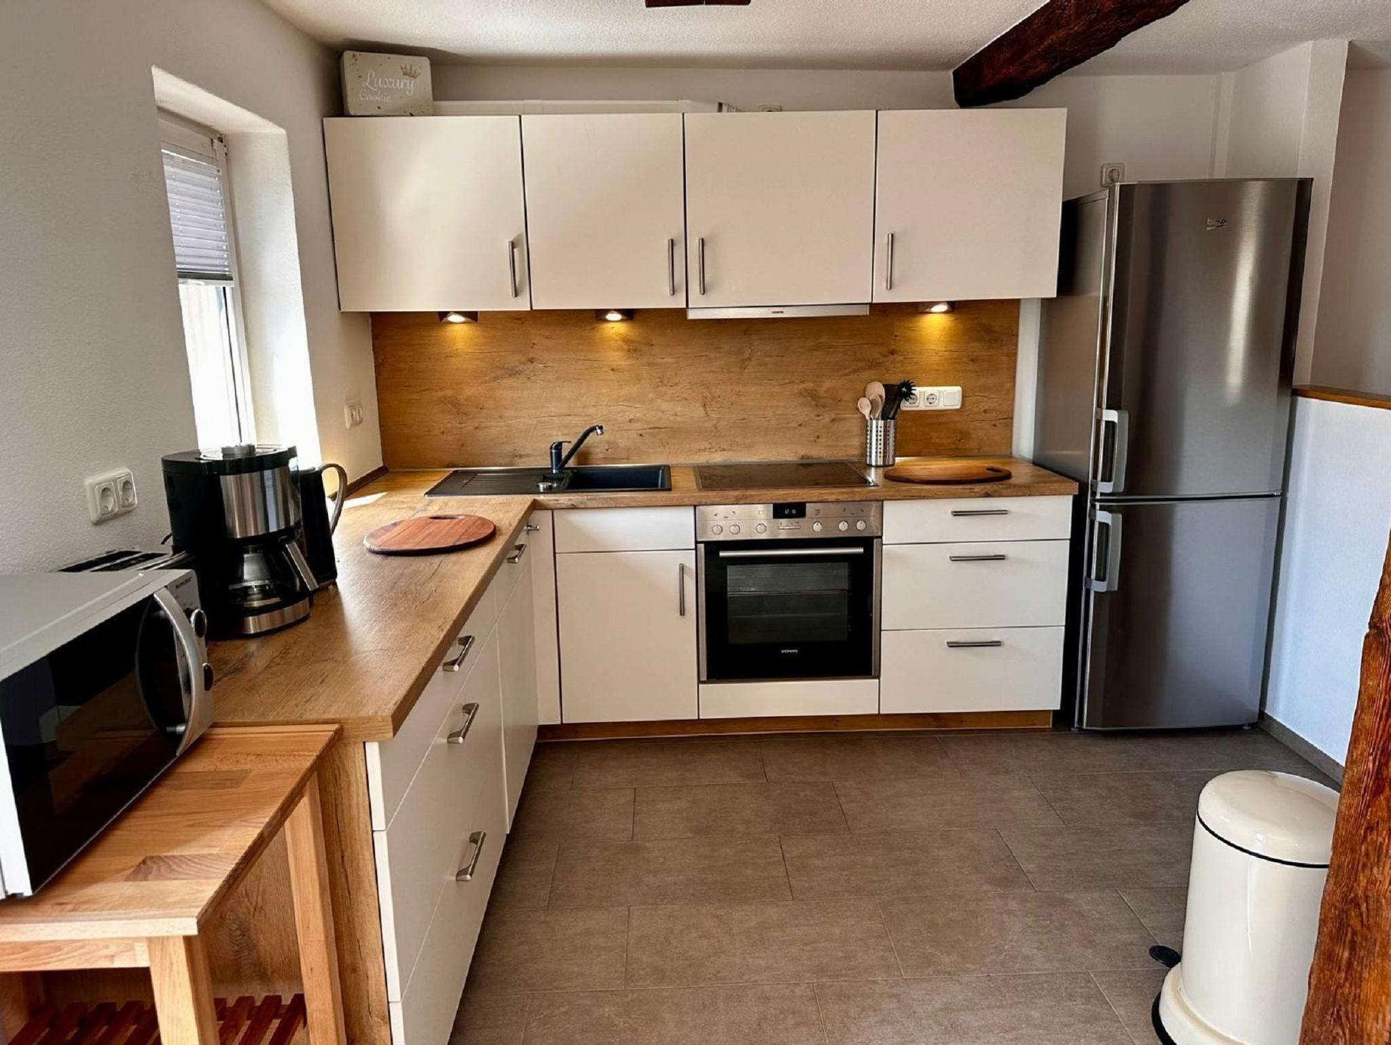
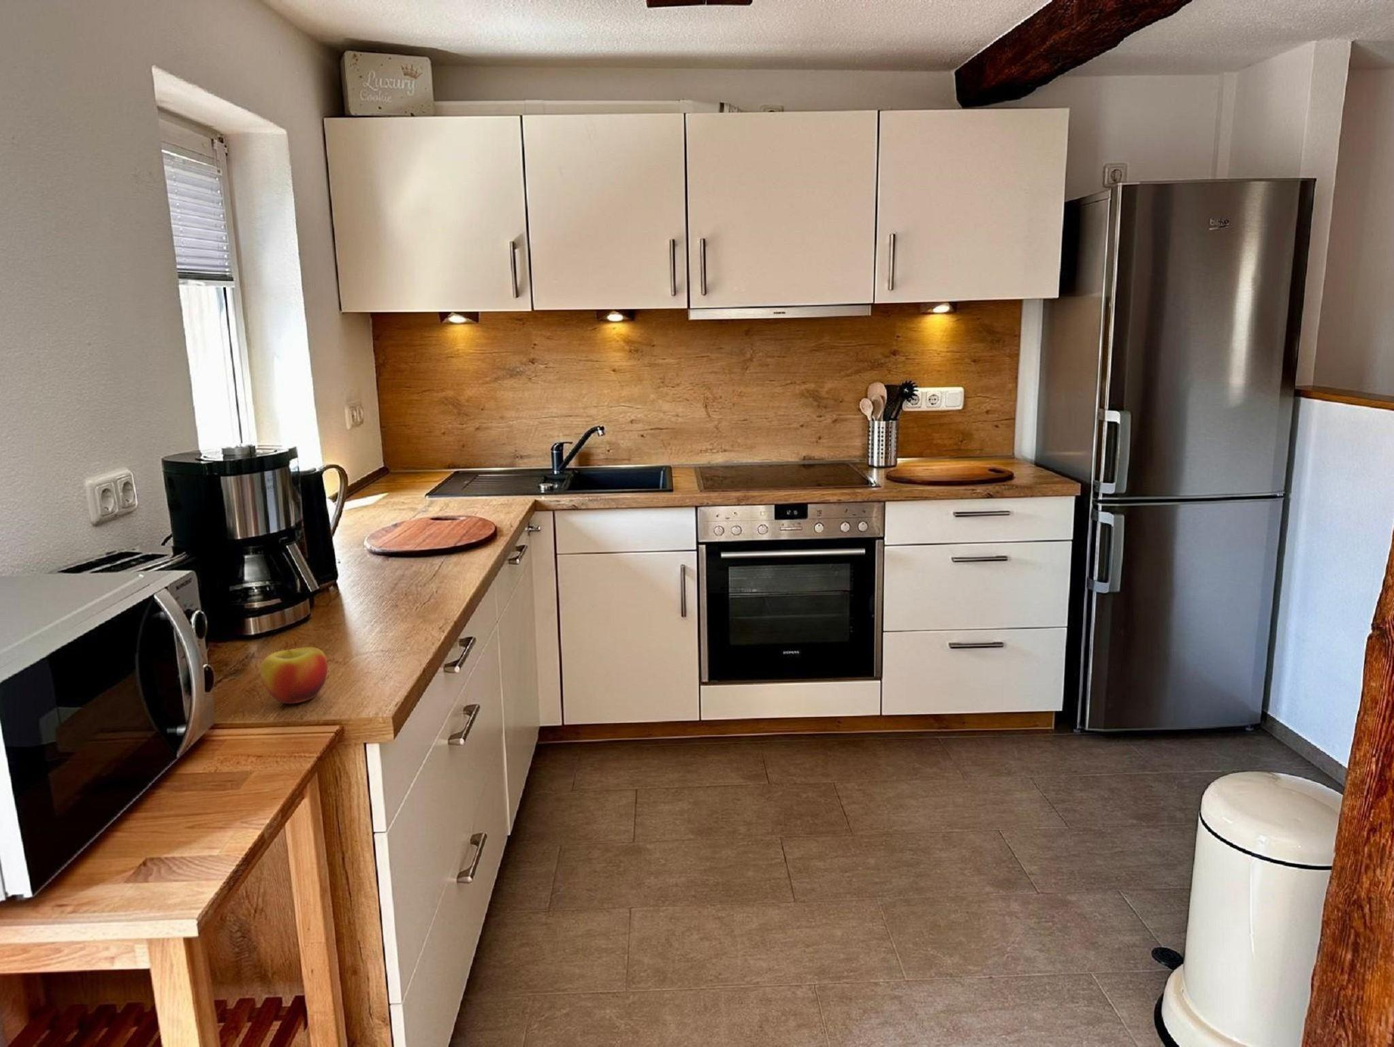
+ apple (295, 673)
